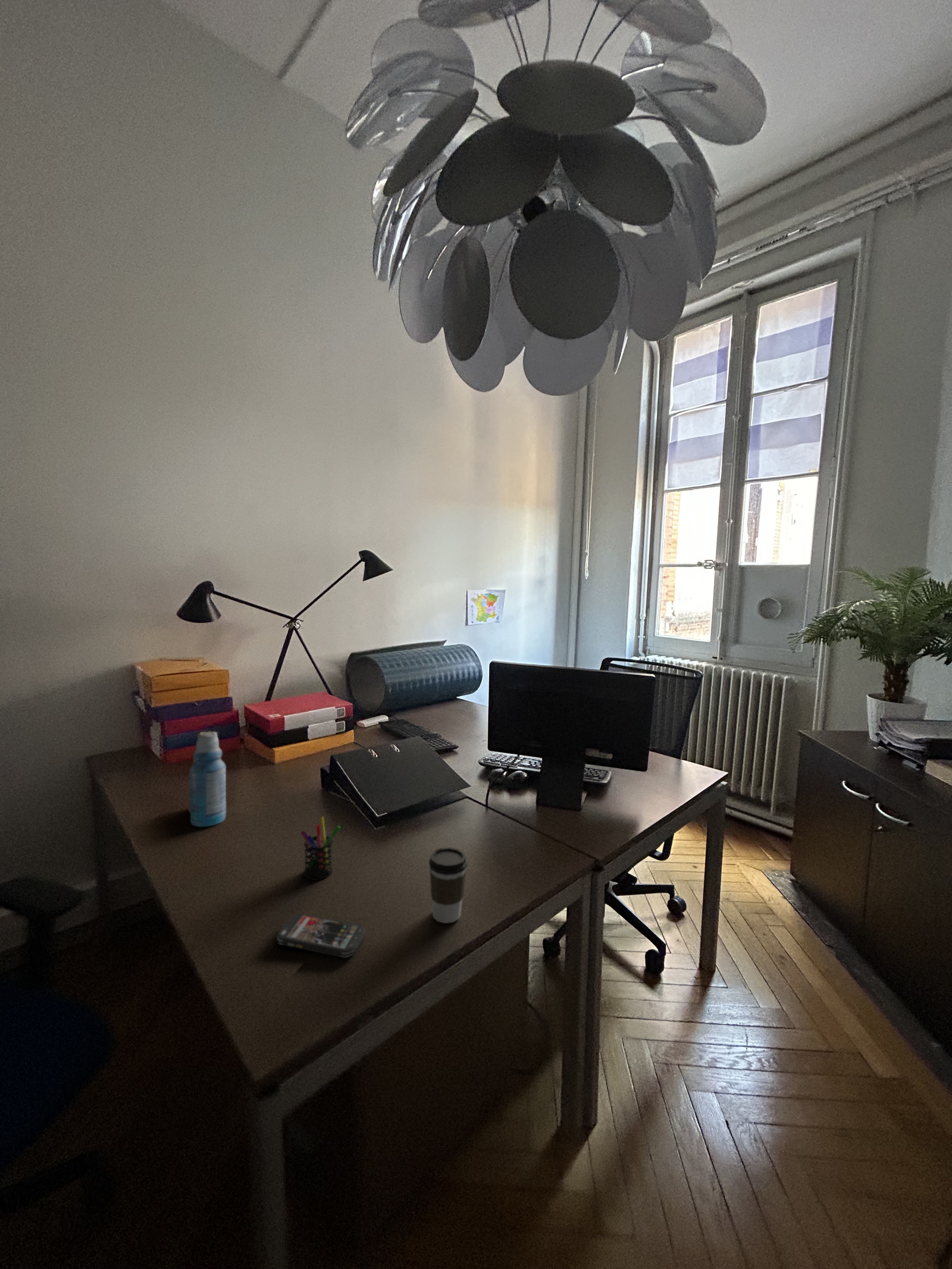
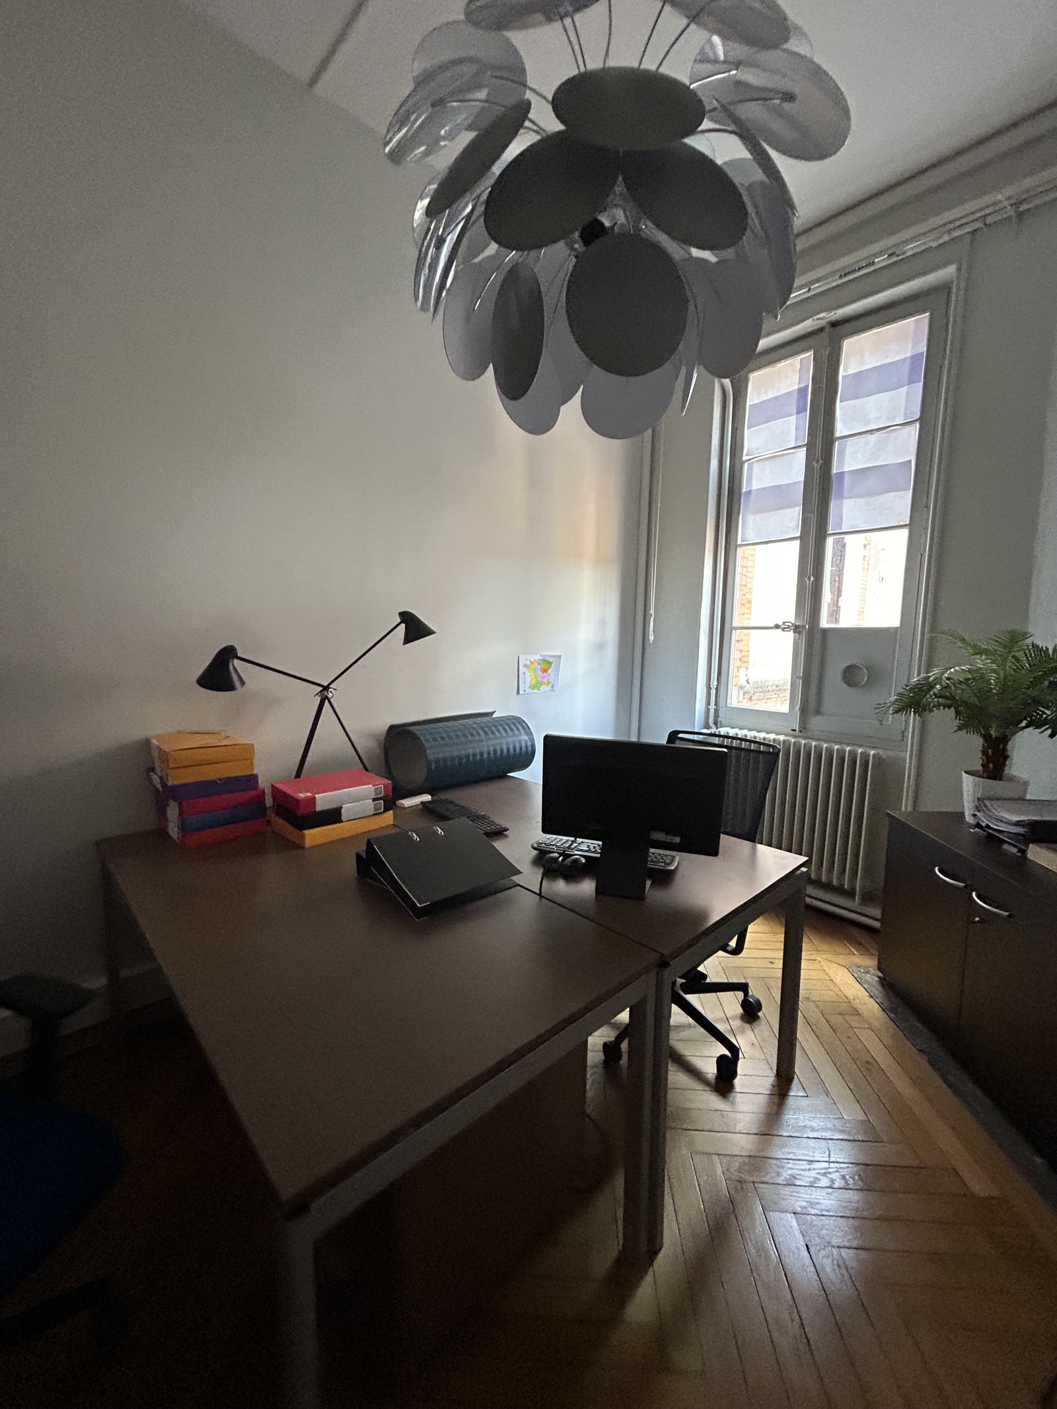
- smartphone (321, 934)
- bottle (204, 773)
- pen holder (321, 846)
- coffee cup (447, 885)
